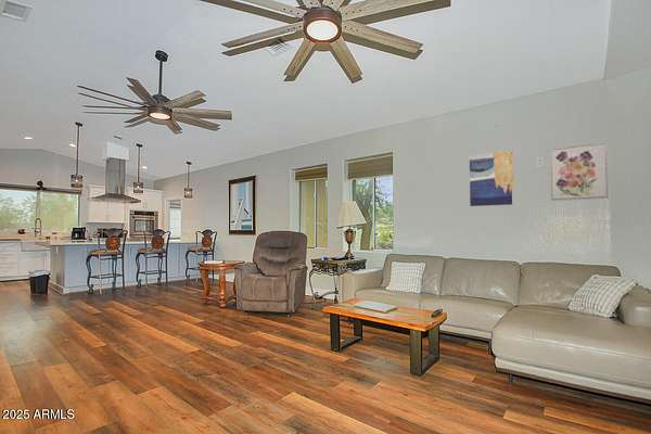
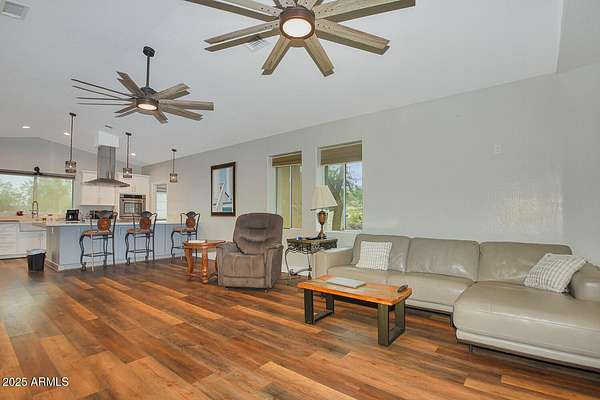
- wall art (490, 179)
- wall art (577, 173)
